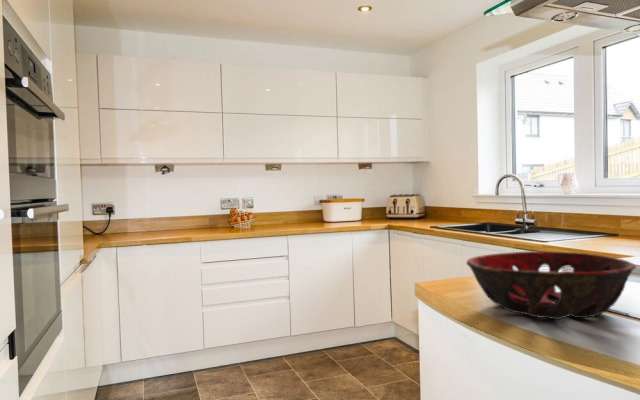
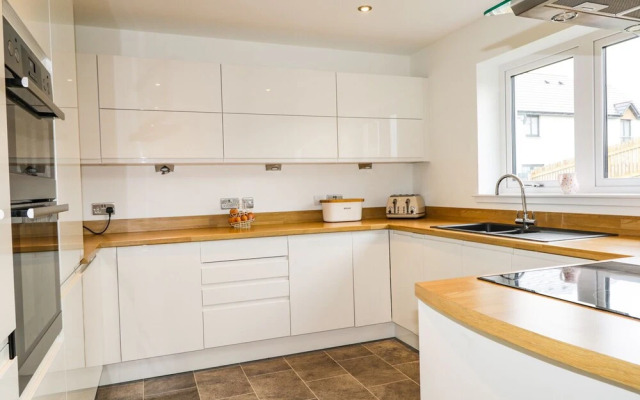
- decorative bowl (545, 283)
